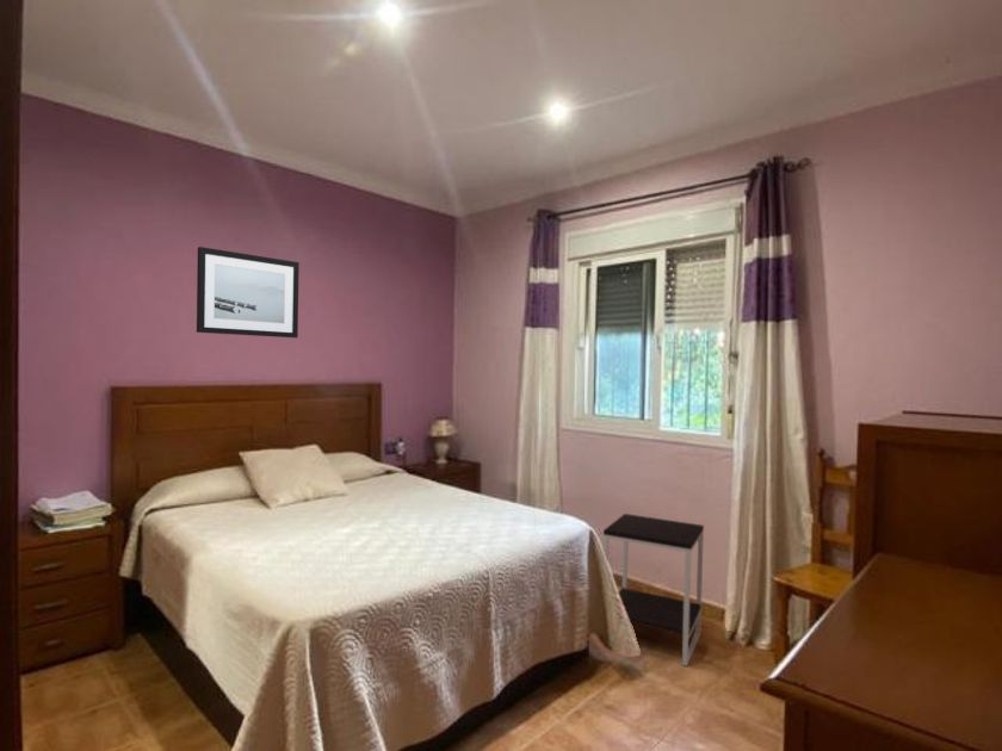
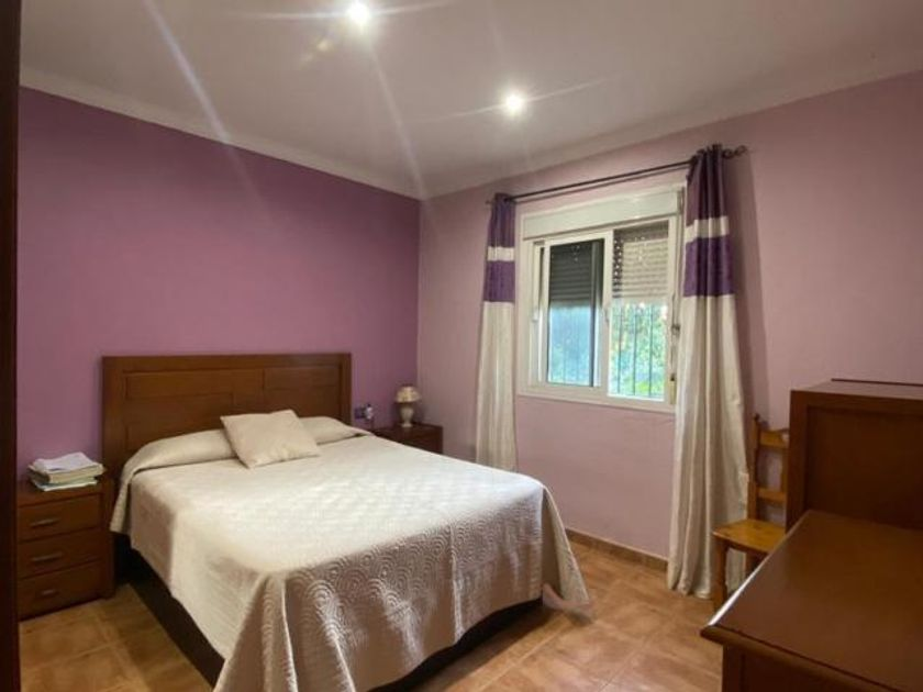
- side table (651, 594)
- wall art (250, 294)
